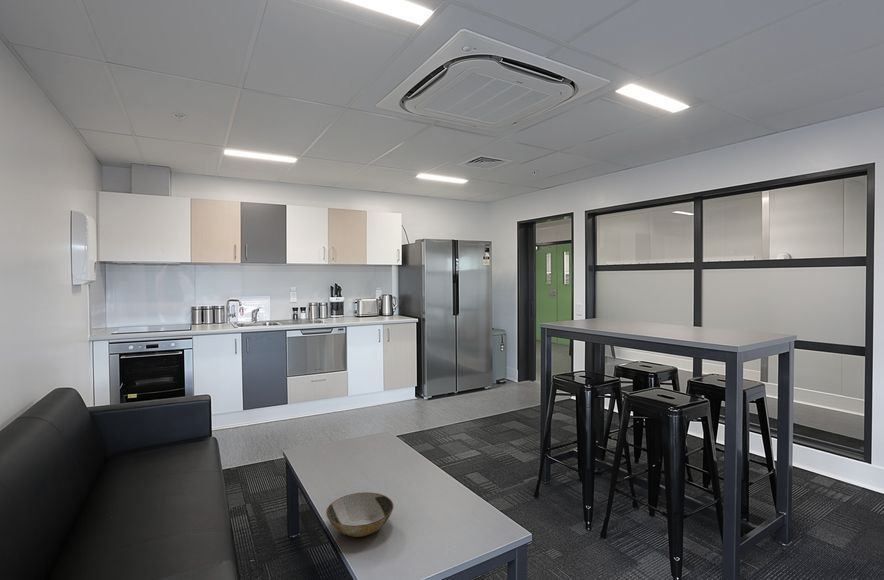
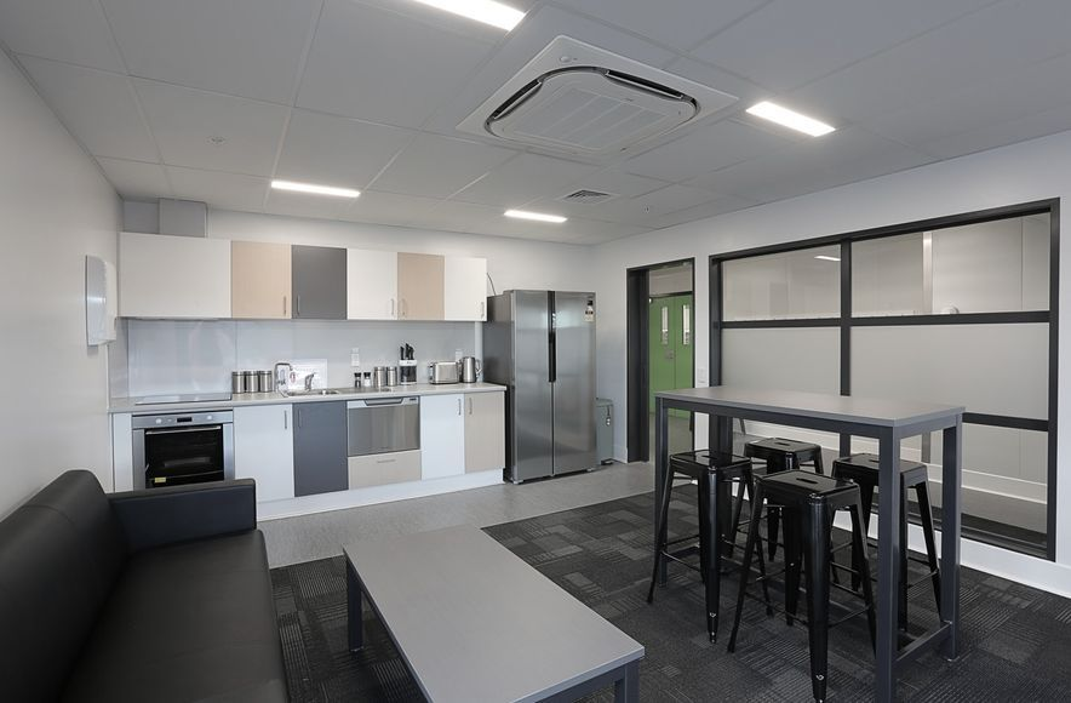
- bowl (360, 518)
